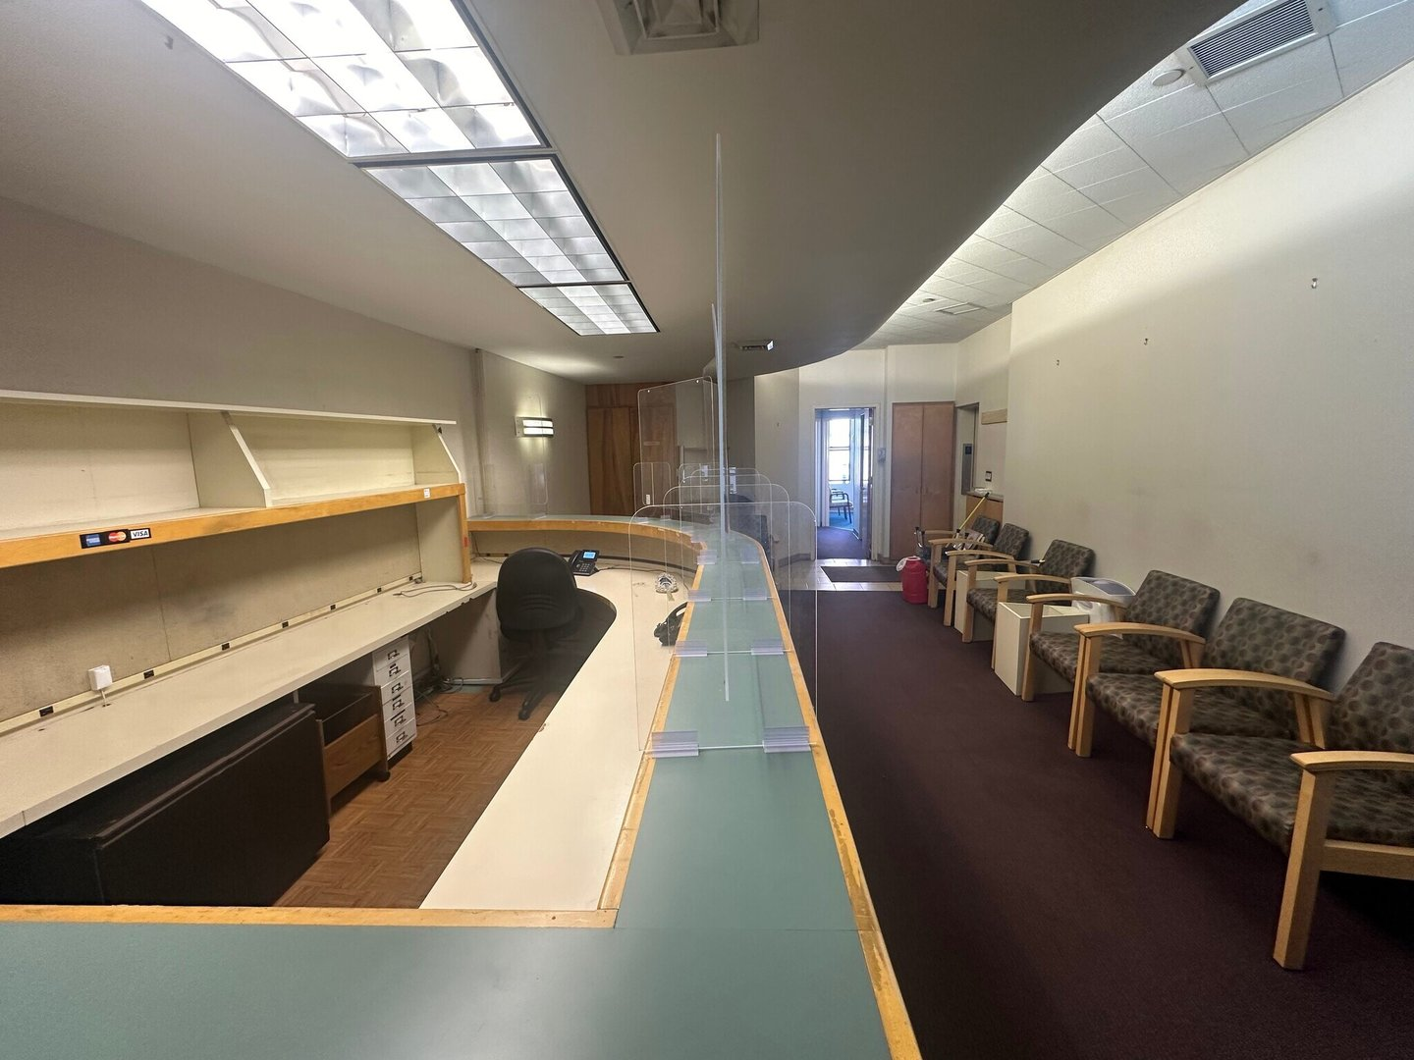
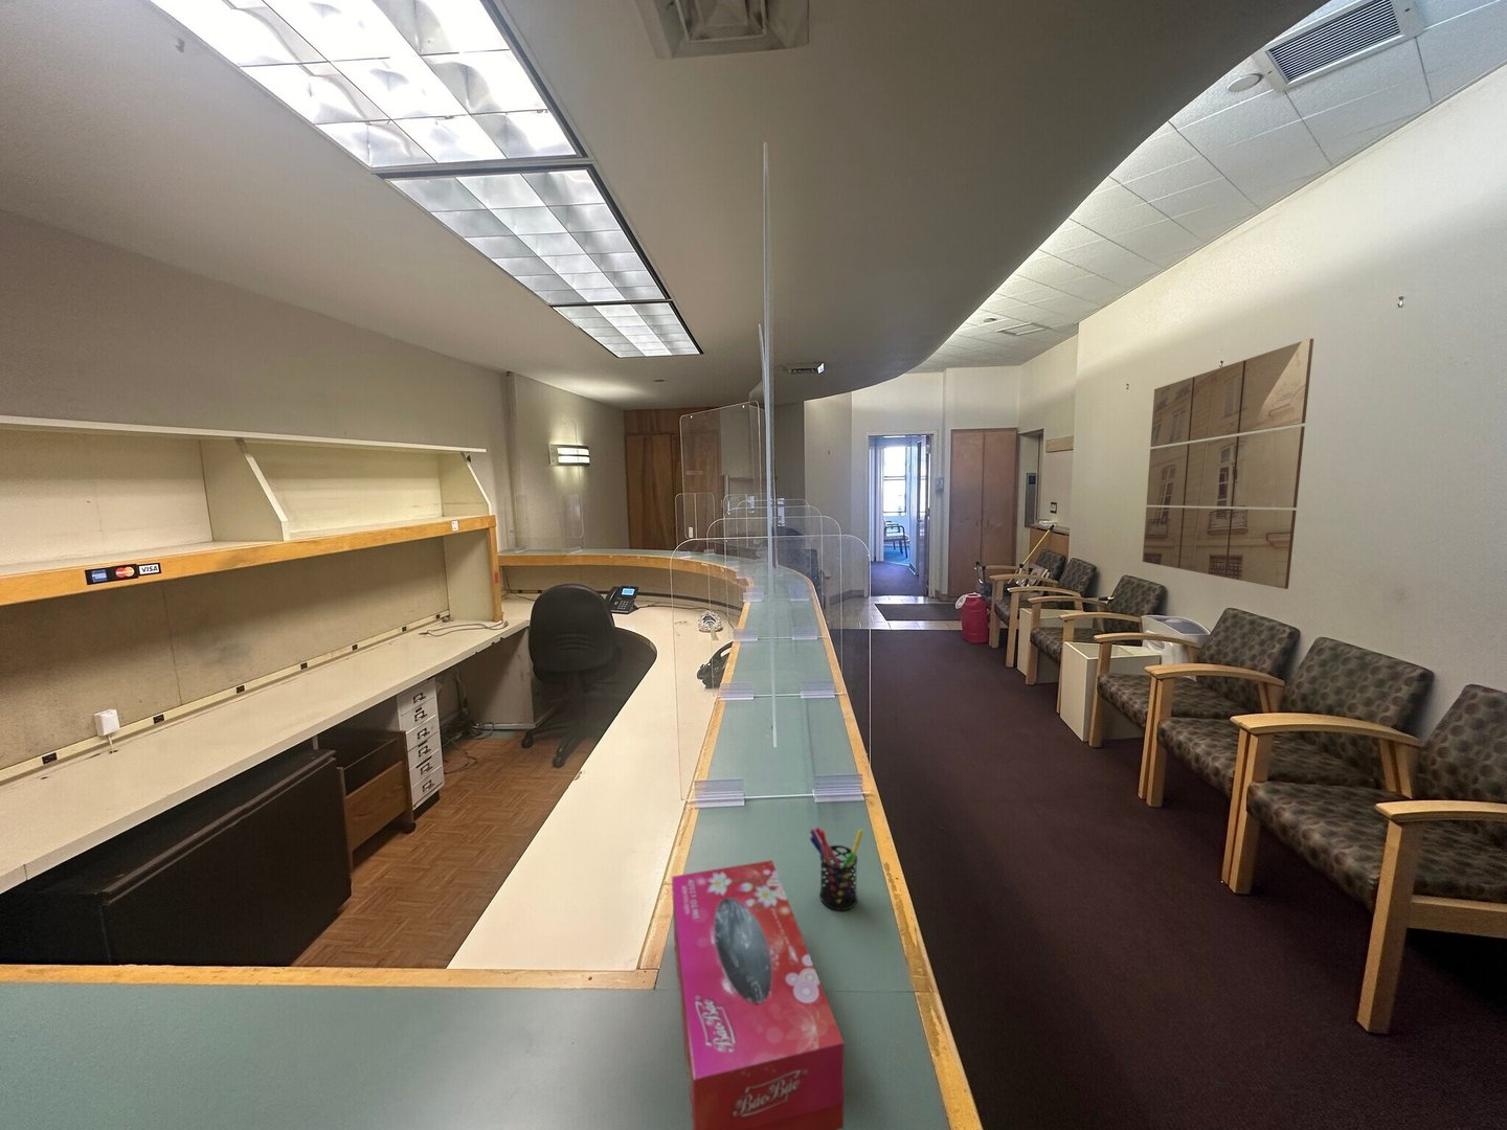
+ tissue box (742, 980)
+ pen holder (838, 865)
+ wall art (1210, 472)
